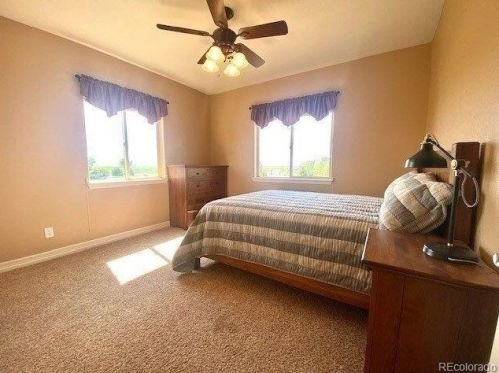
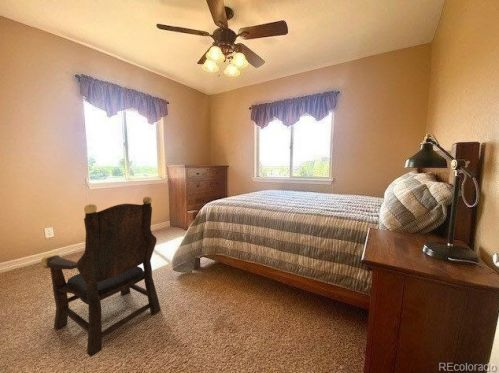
+ armchair (107, 258)
